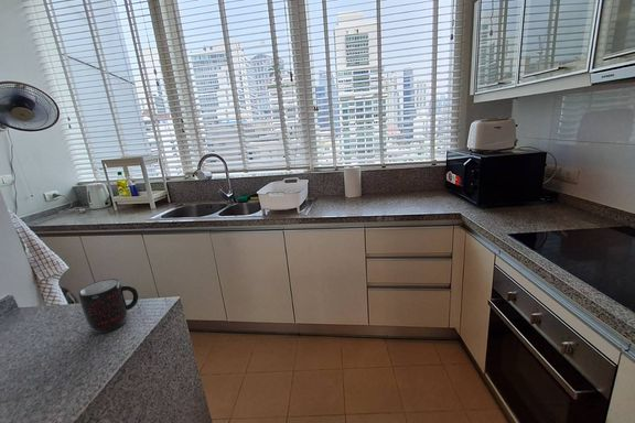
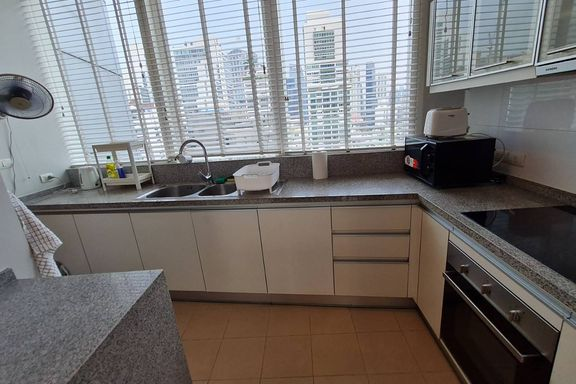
- mug (111, 303)
